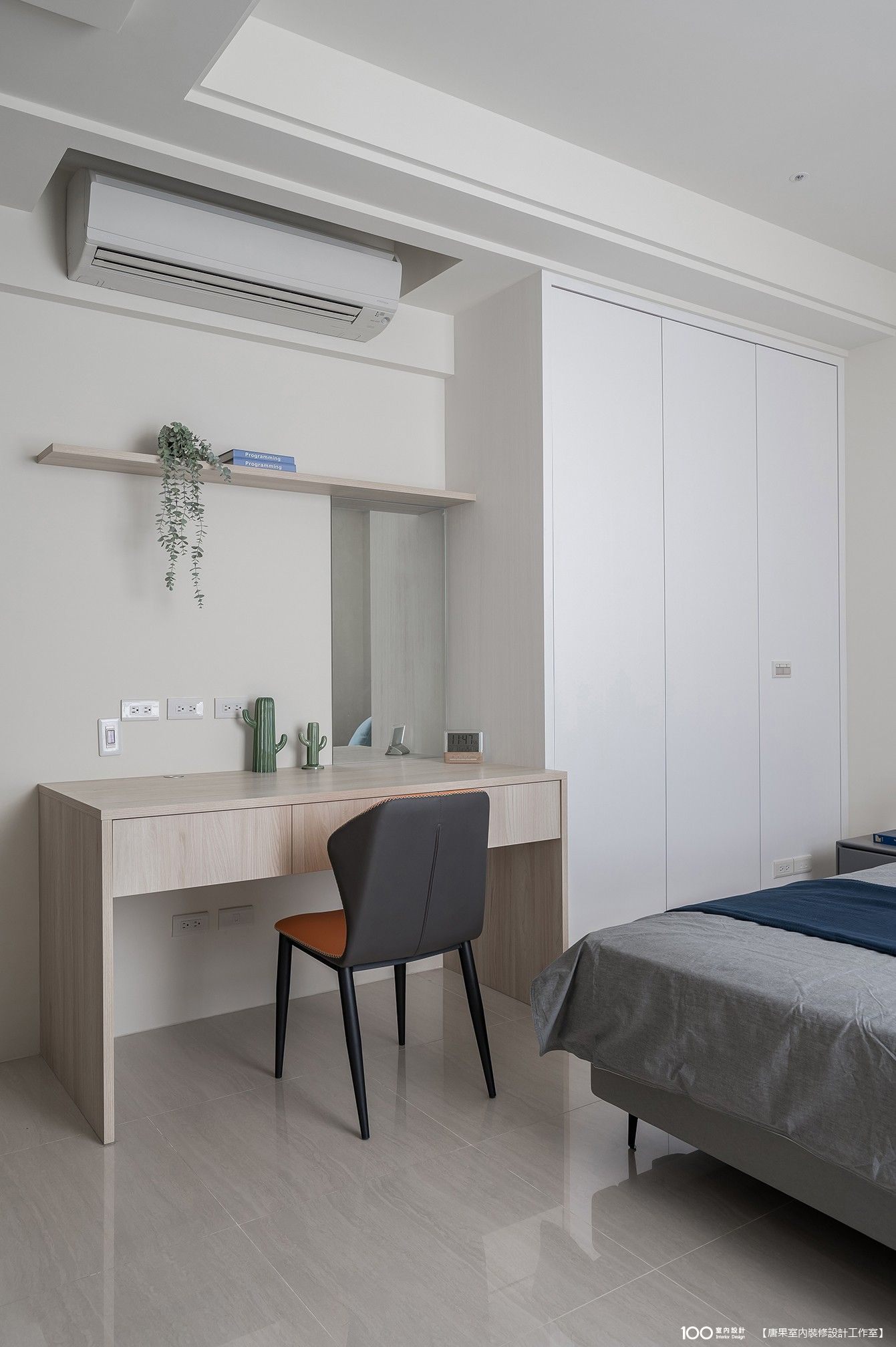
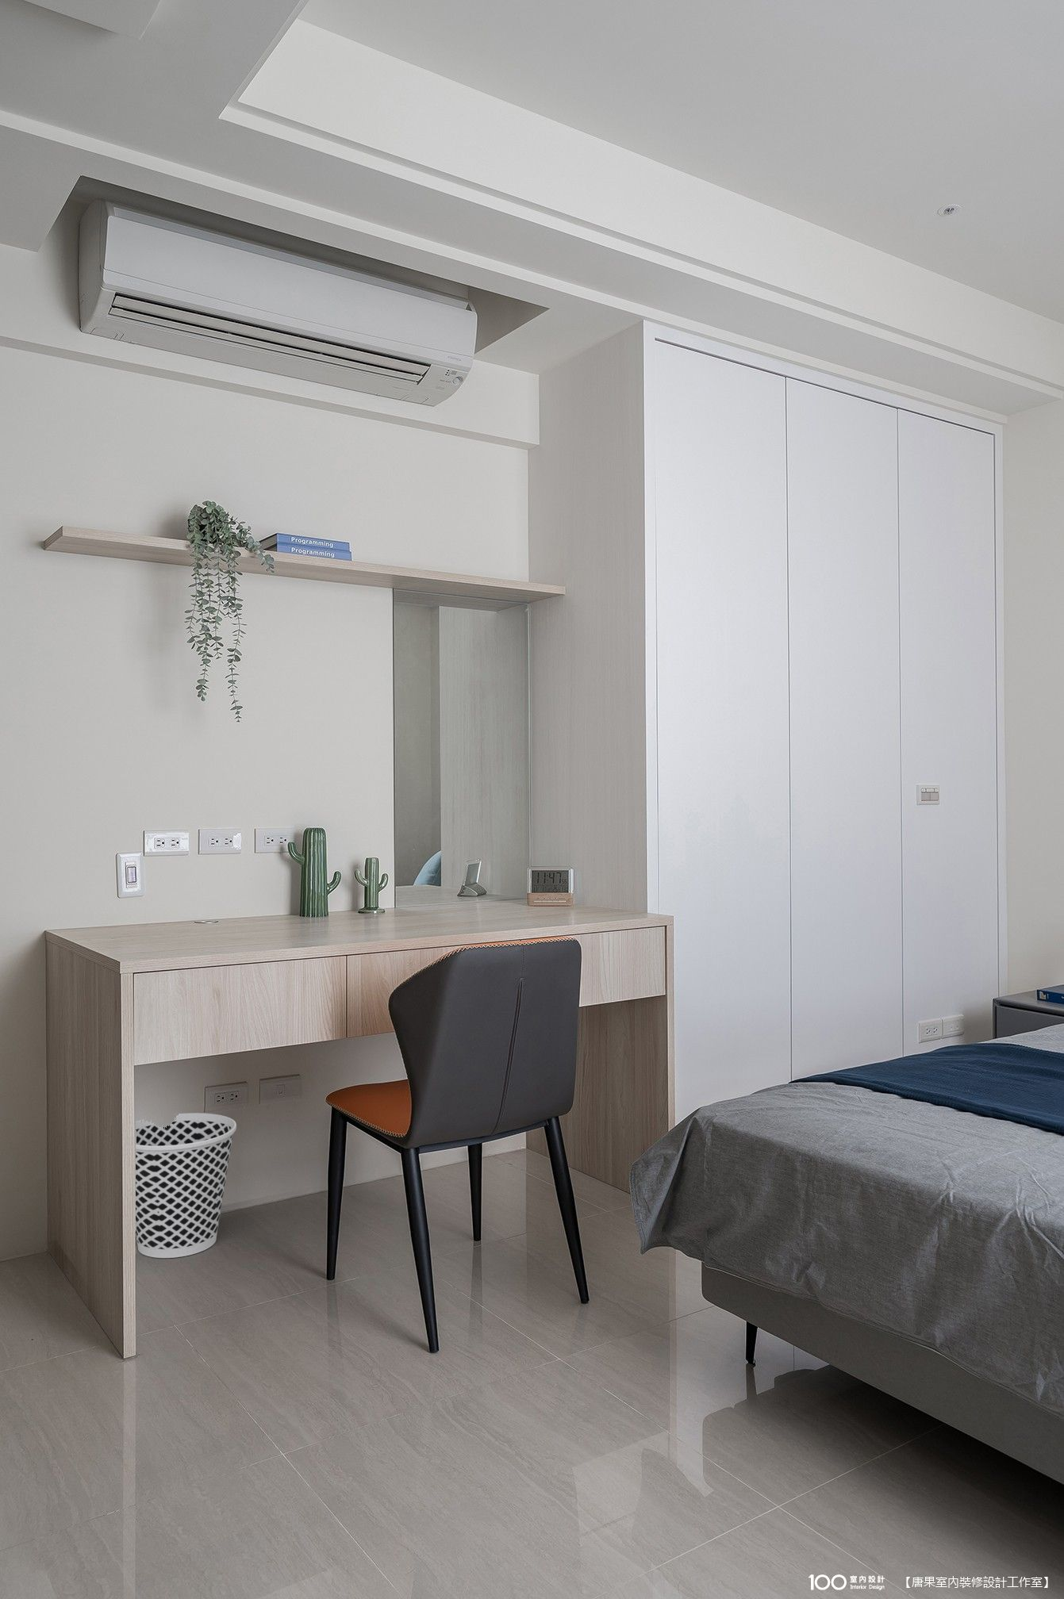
+ wastebasket (177, 1186)
